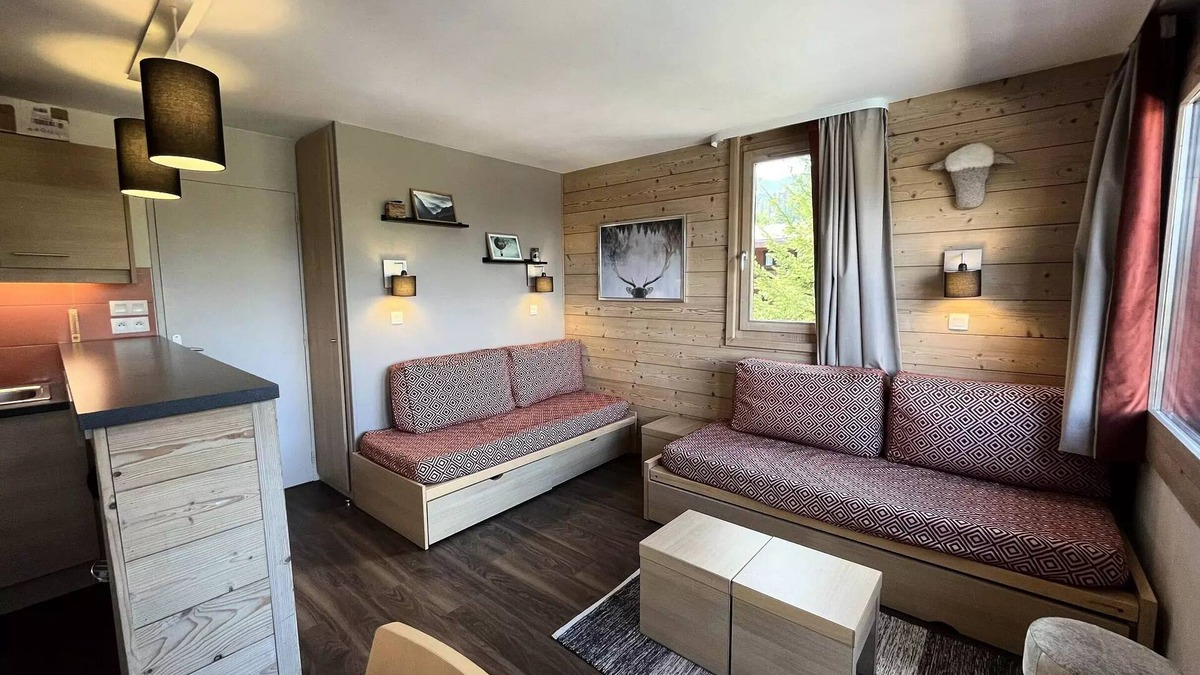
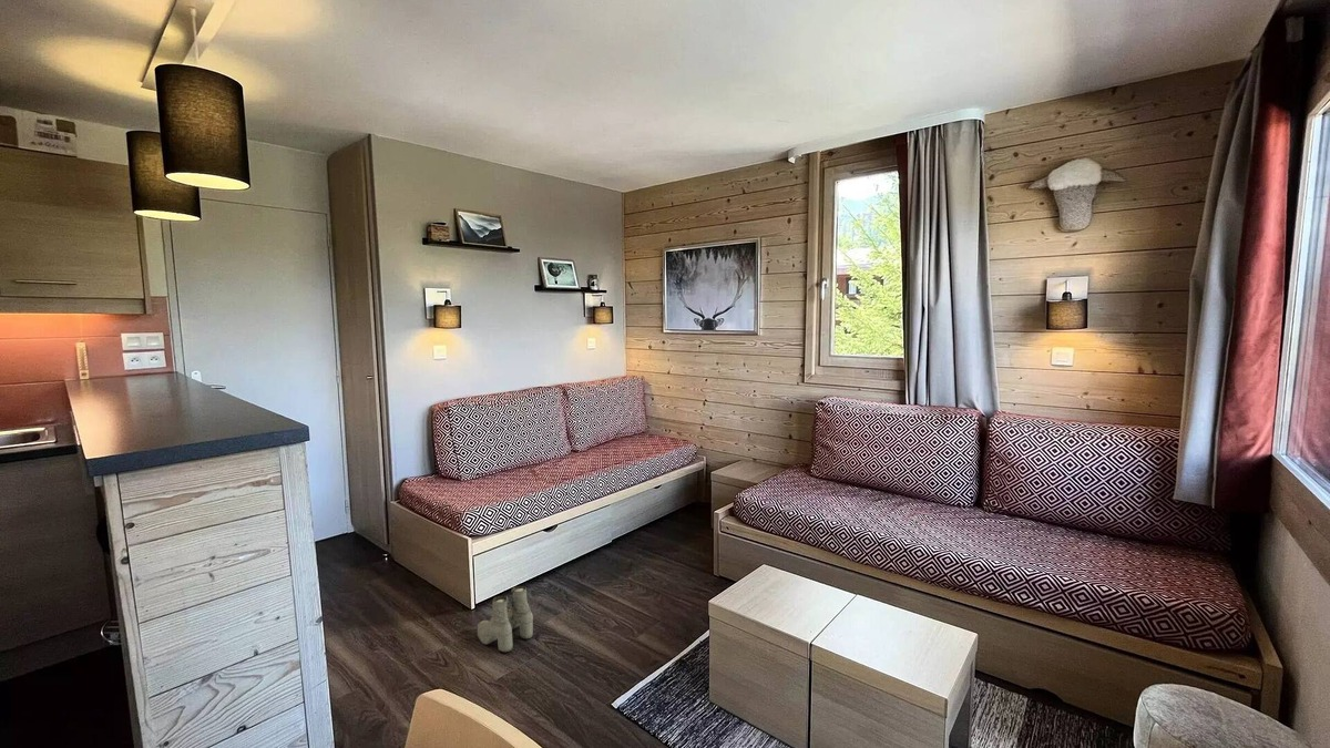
+ boots (504, 613)
